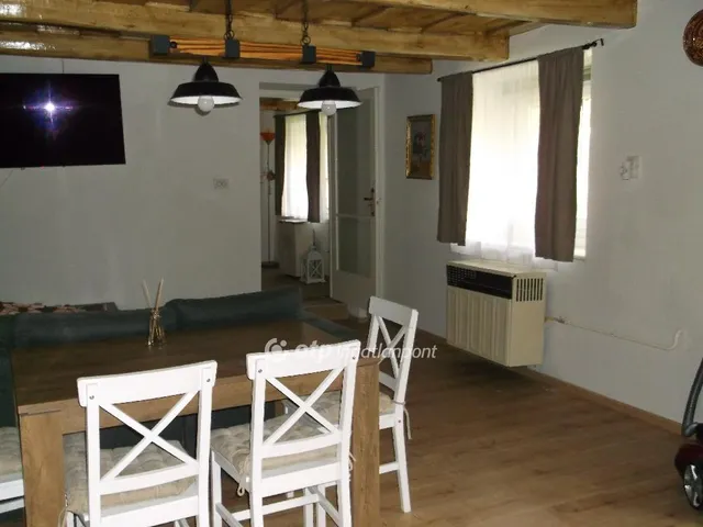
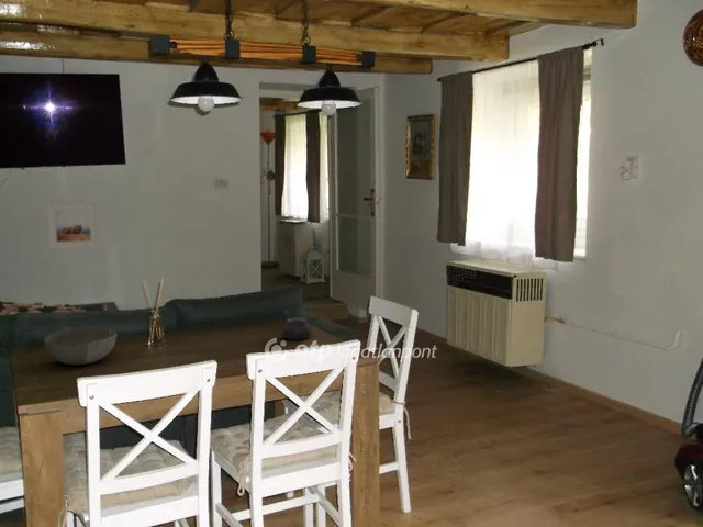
+ teapot (294, 324)
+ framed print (72, 225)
+ bowl (80, 348)
